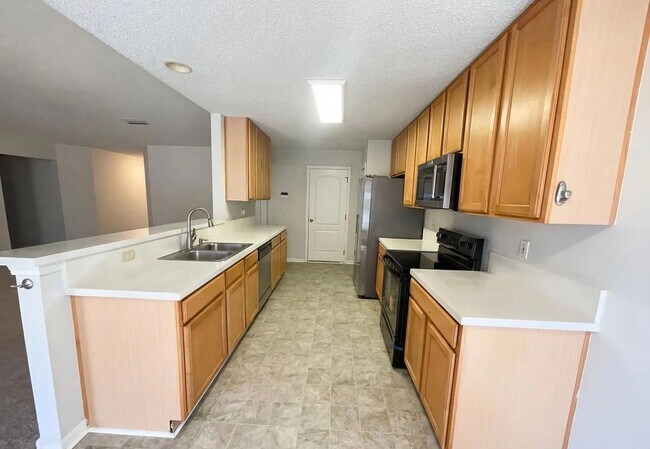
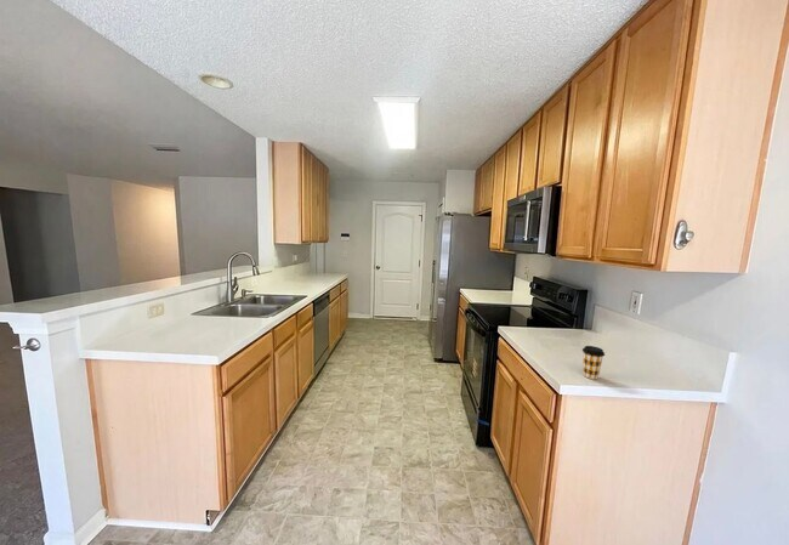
+ coffee cup (591, 362)
